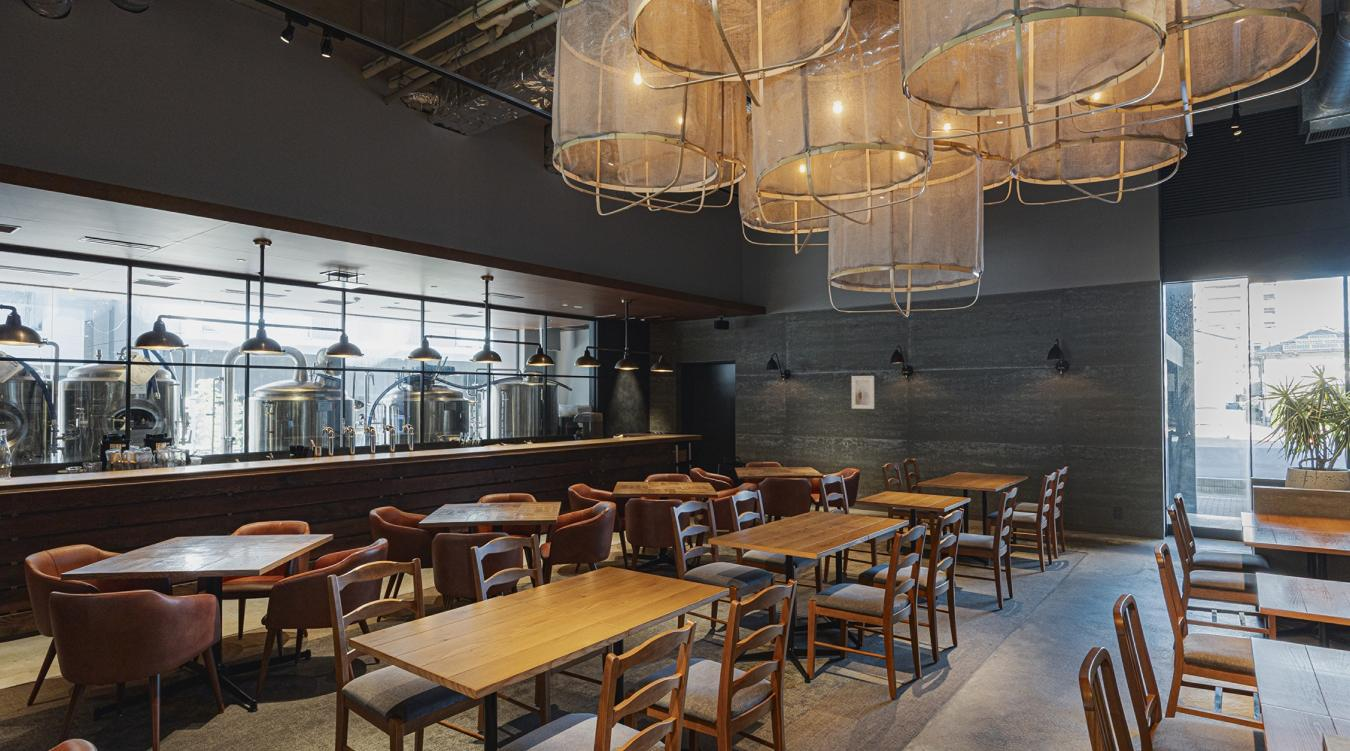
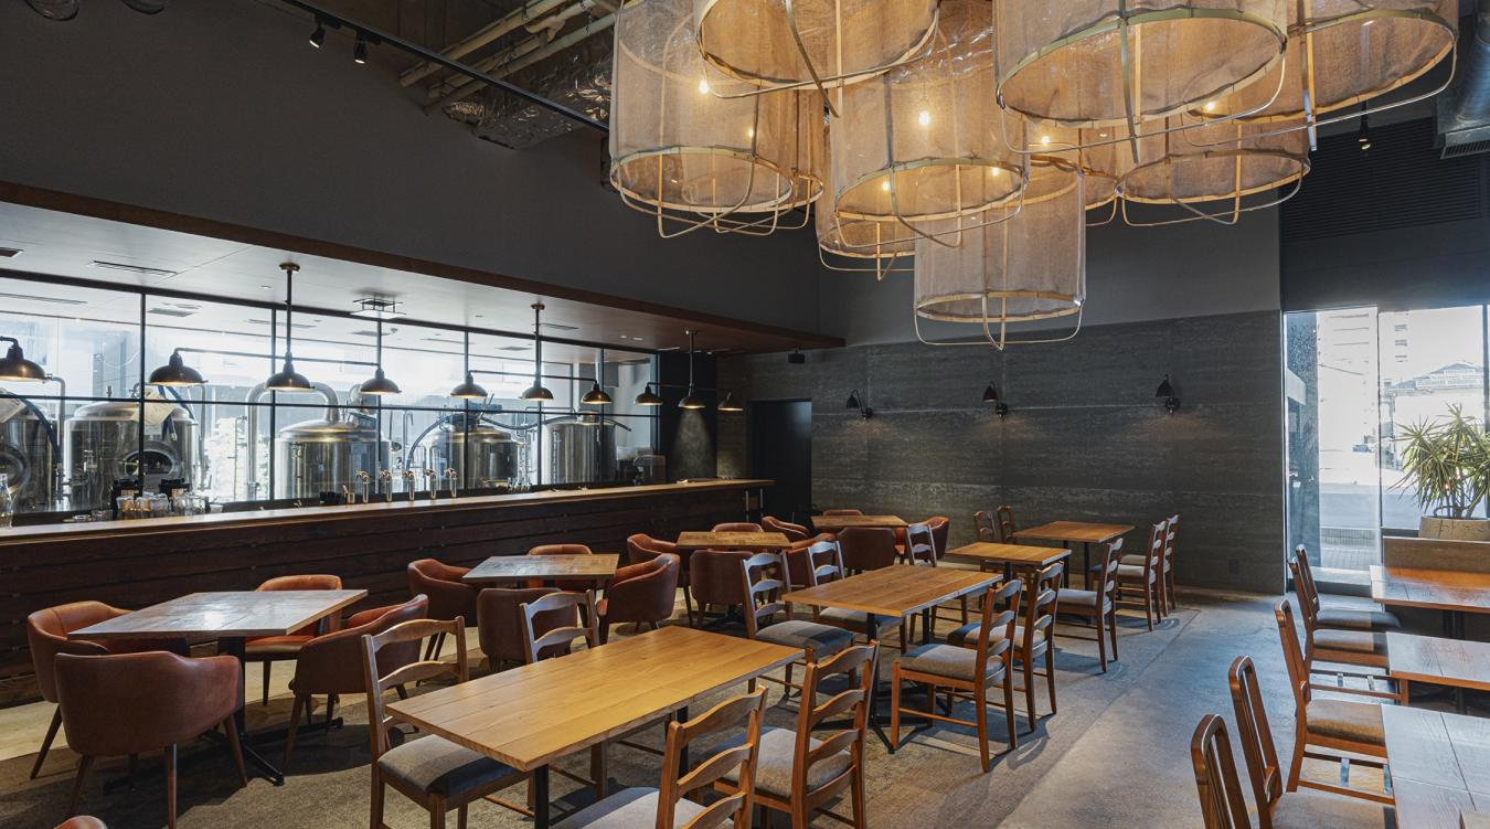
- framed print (862, 392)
